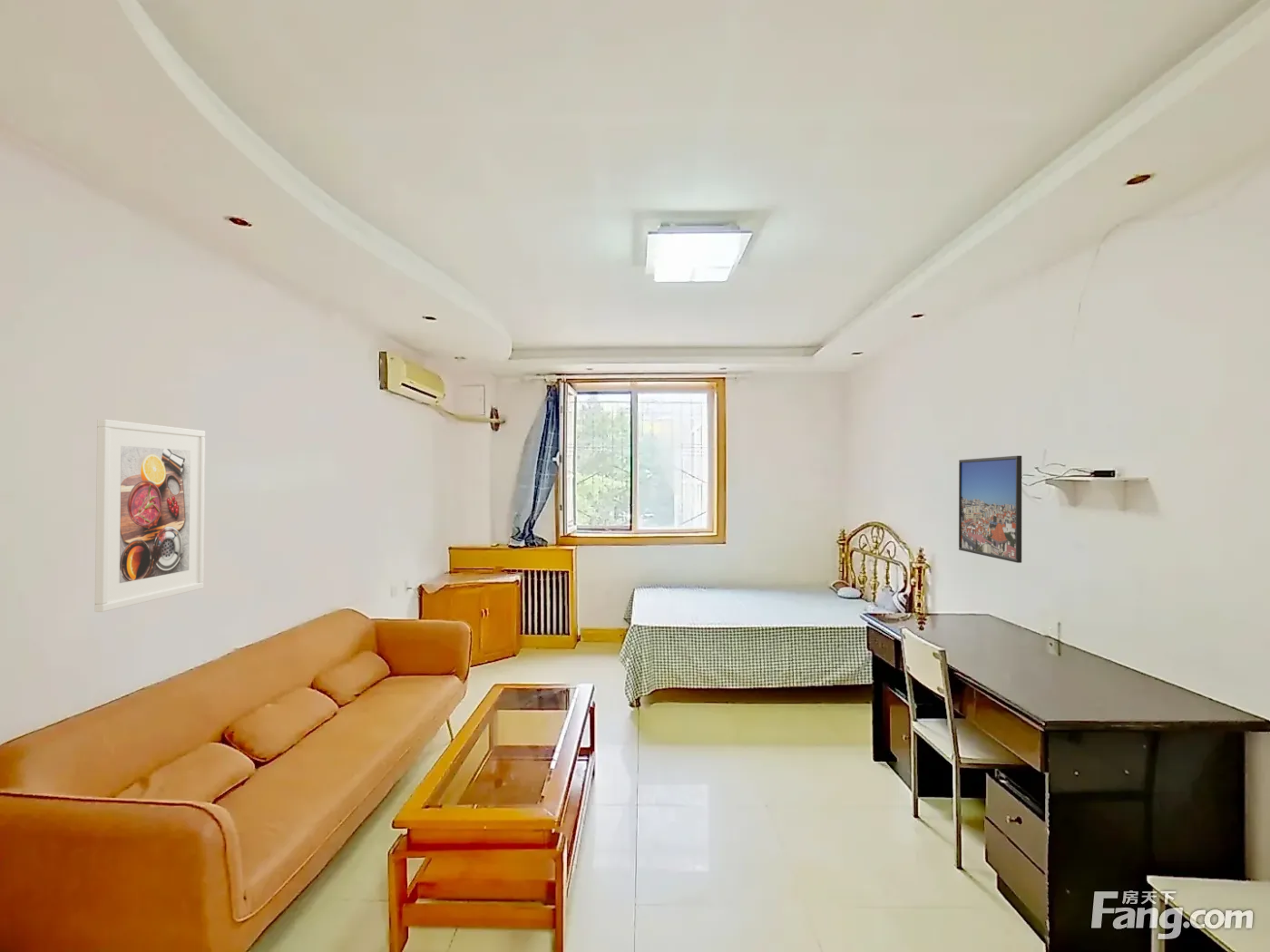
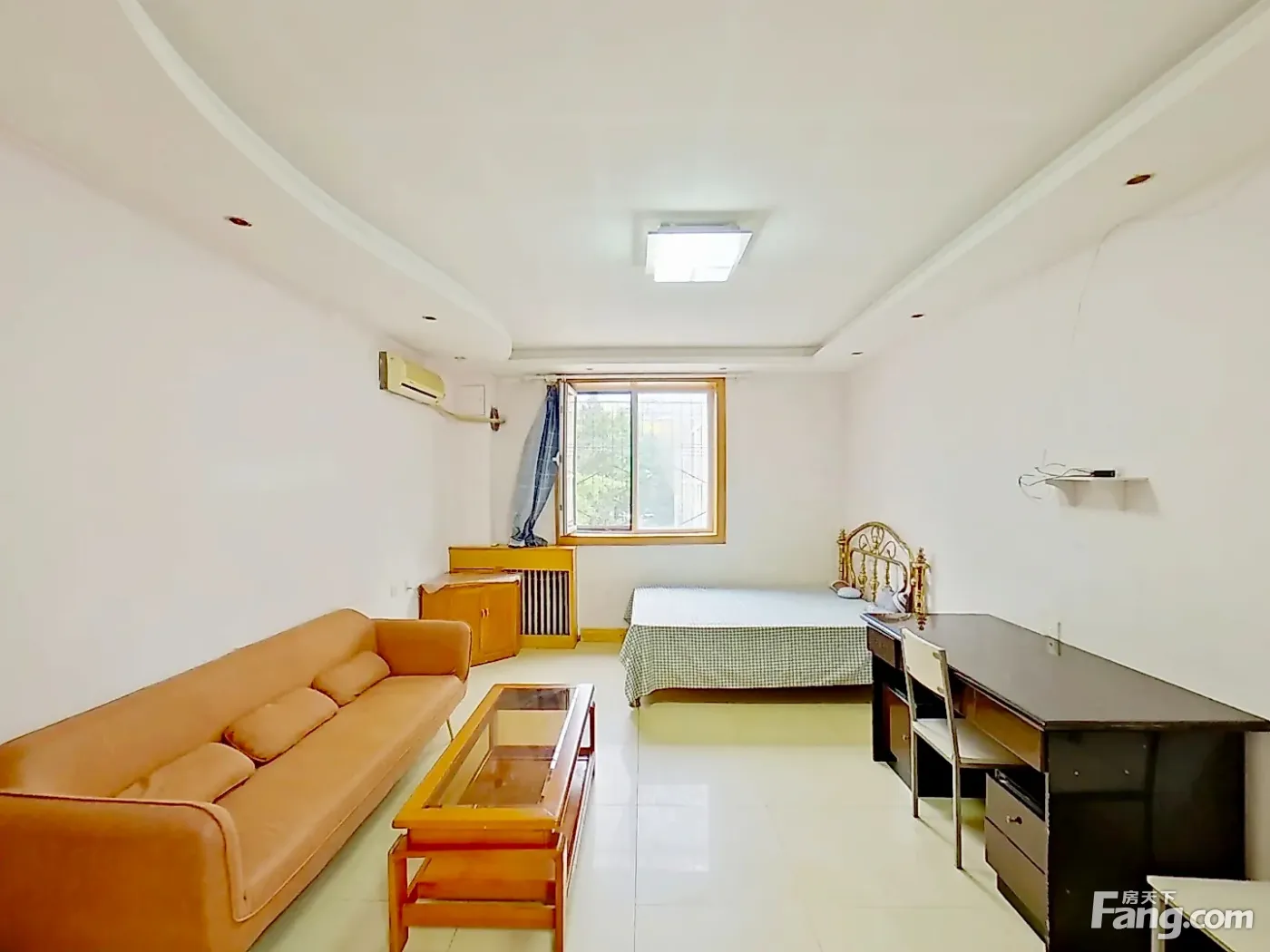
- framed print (155, 511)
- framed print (987, 507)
